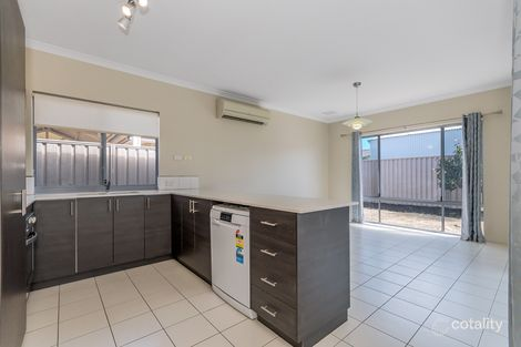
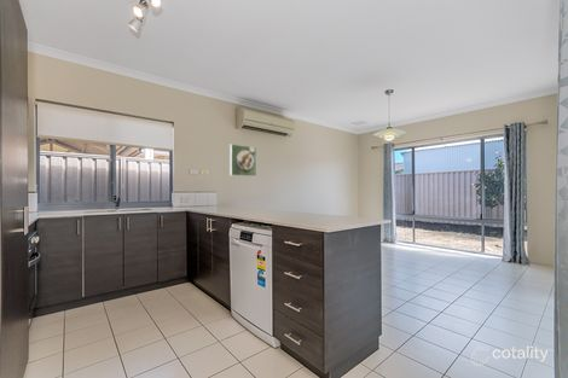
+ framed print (243, 161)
